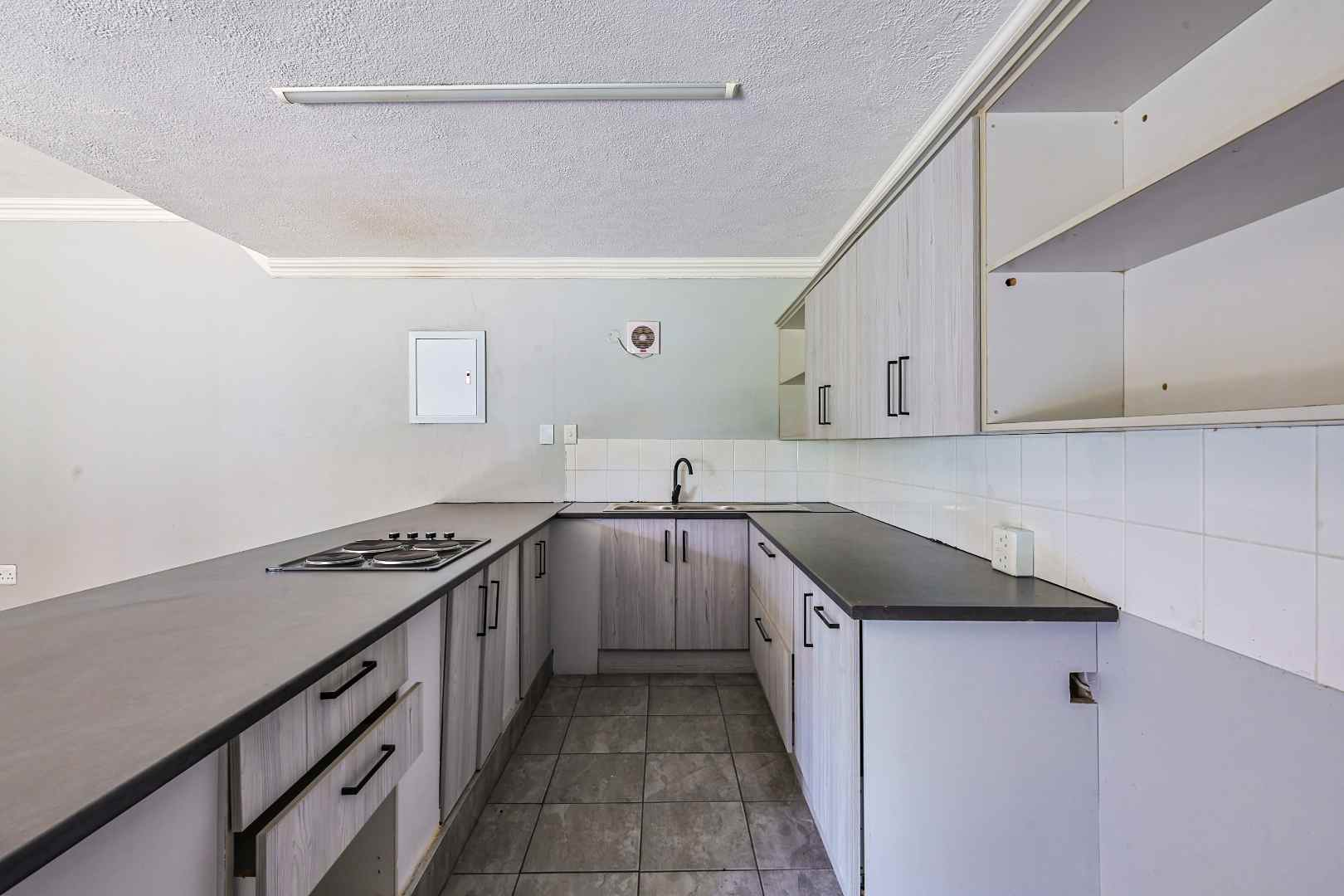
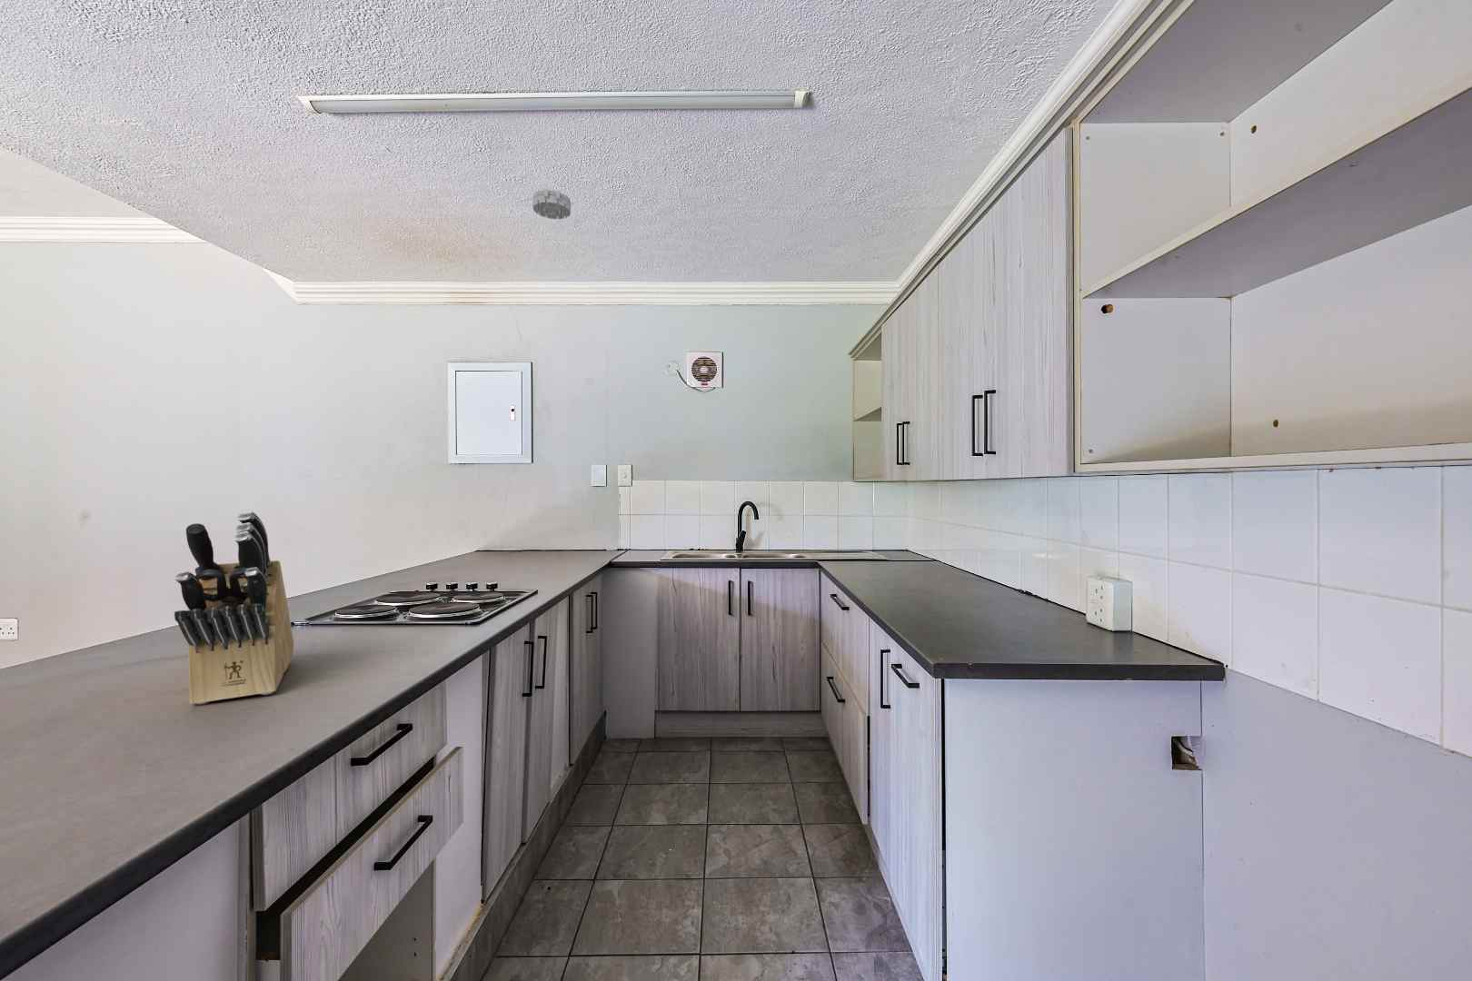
+ smoke detector (552, 204)
+ knife block (242, 598)
